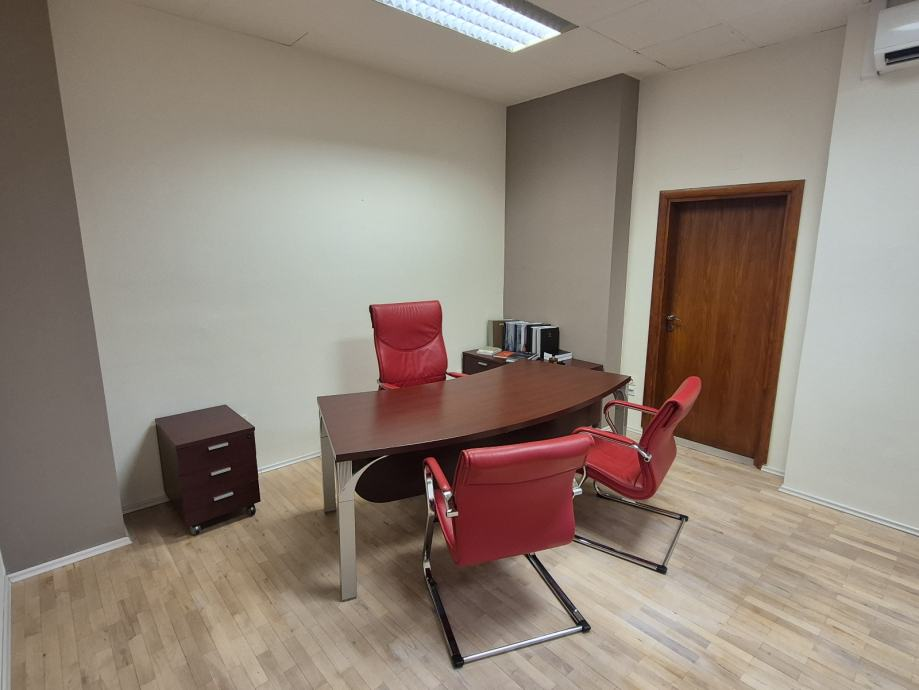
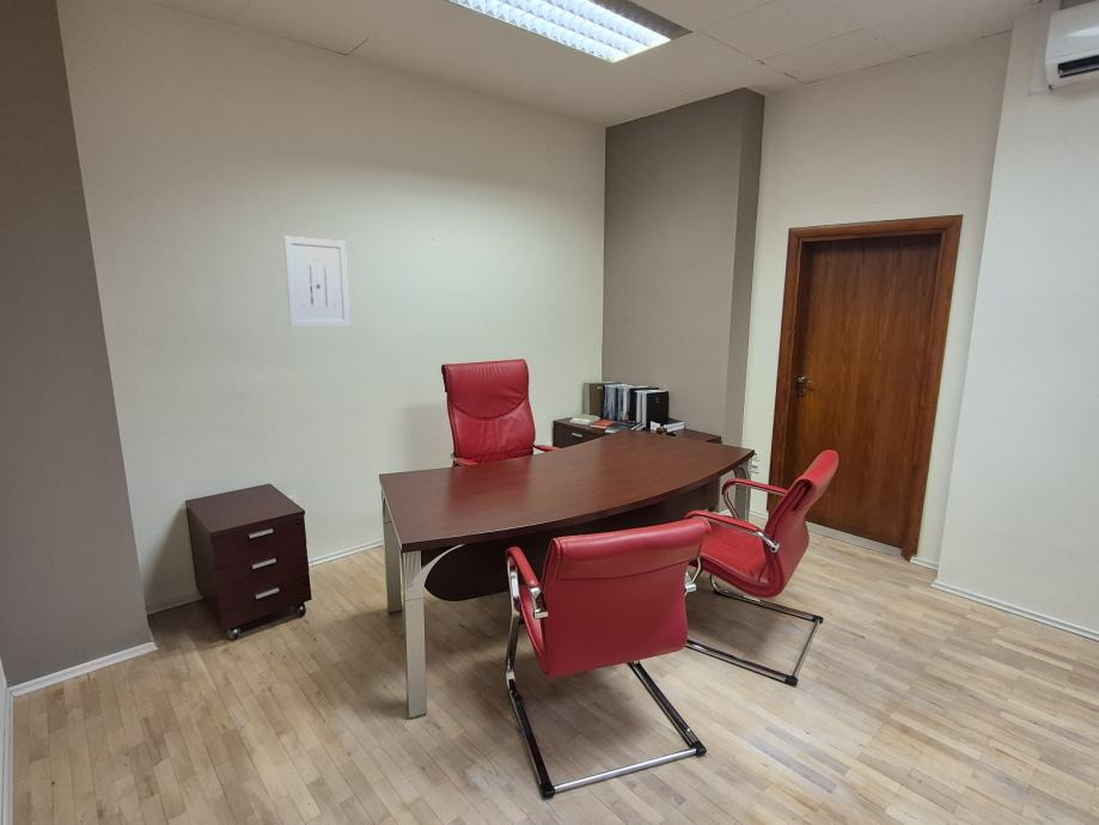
+ wall art (318, 283)
